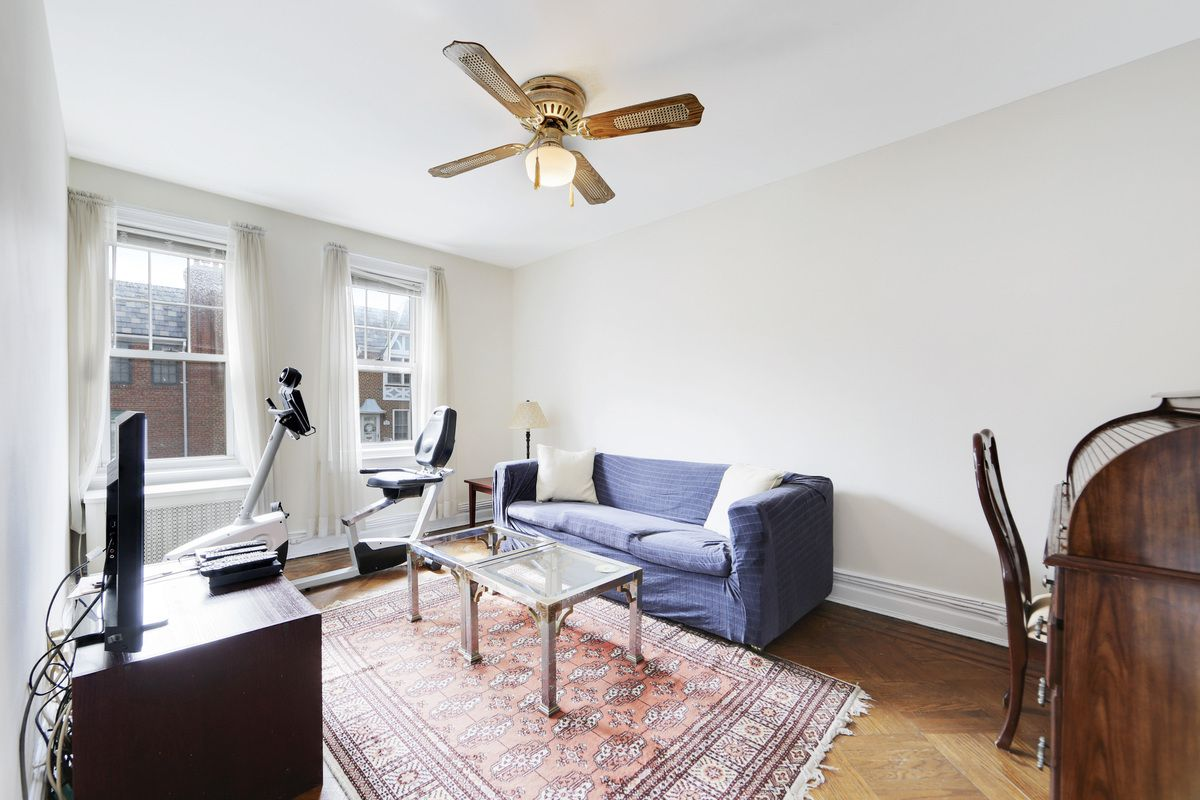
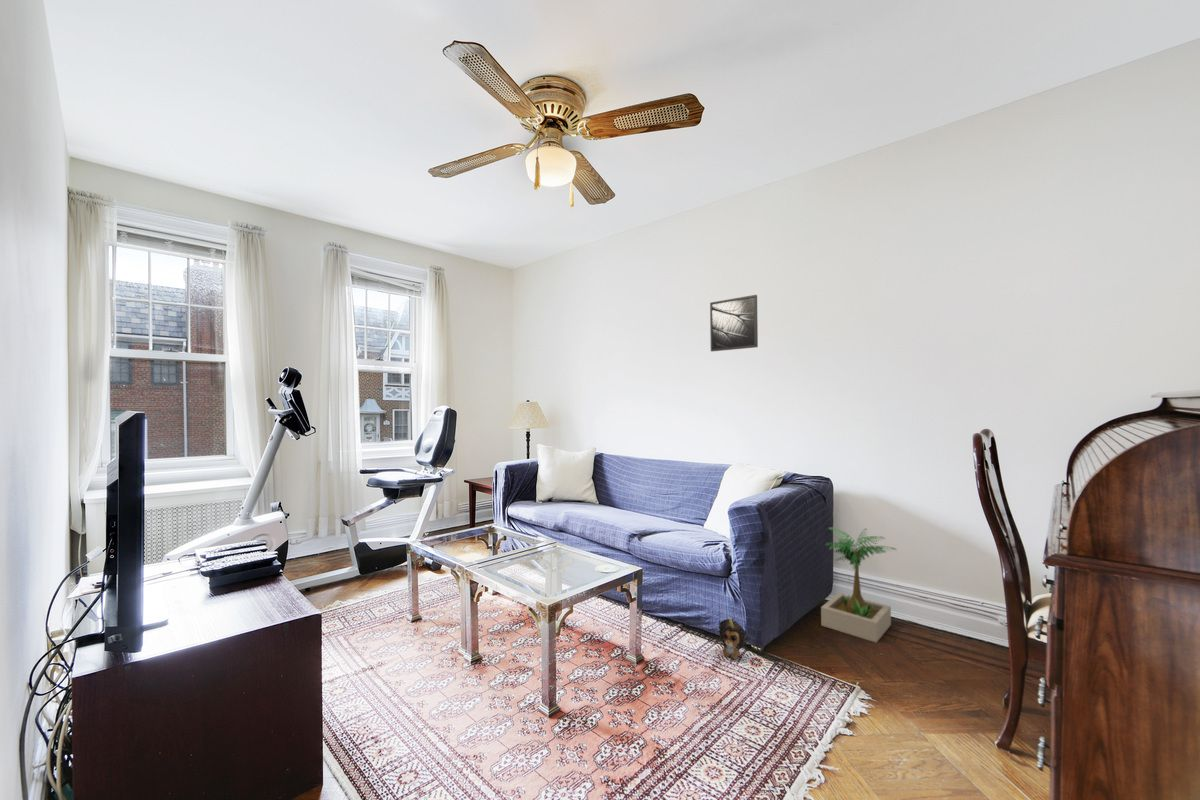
+ potted plant (859, 580)
+ plush toy (733, 634)
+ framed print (733, 324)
